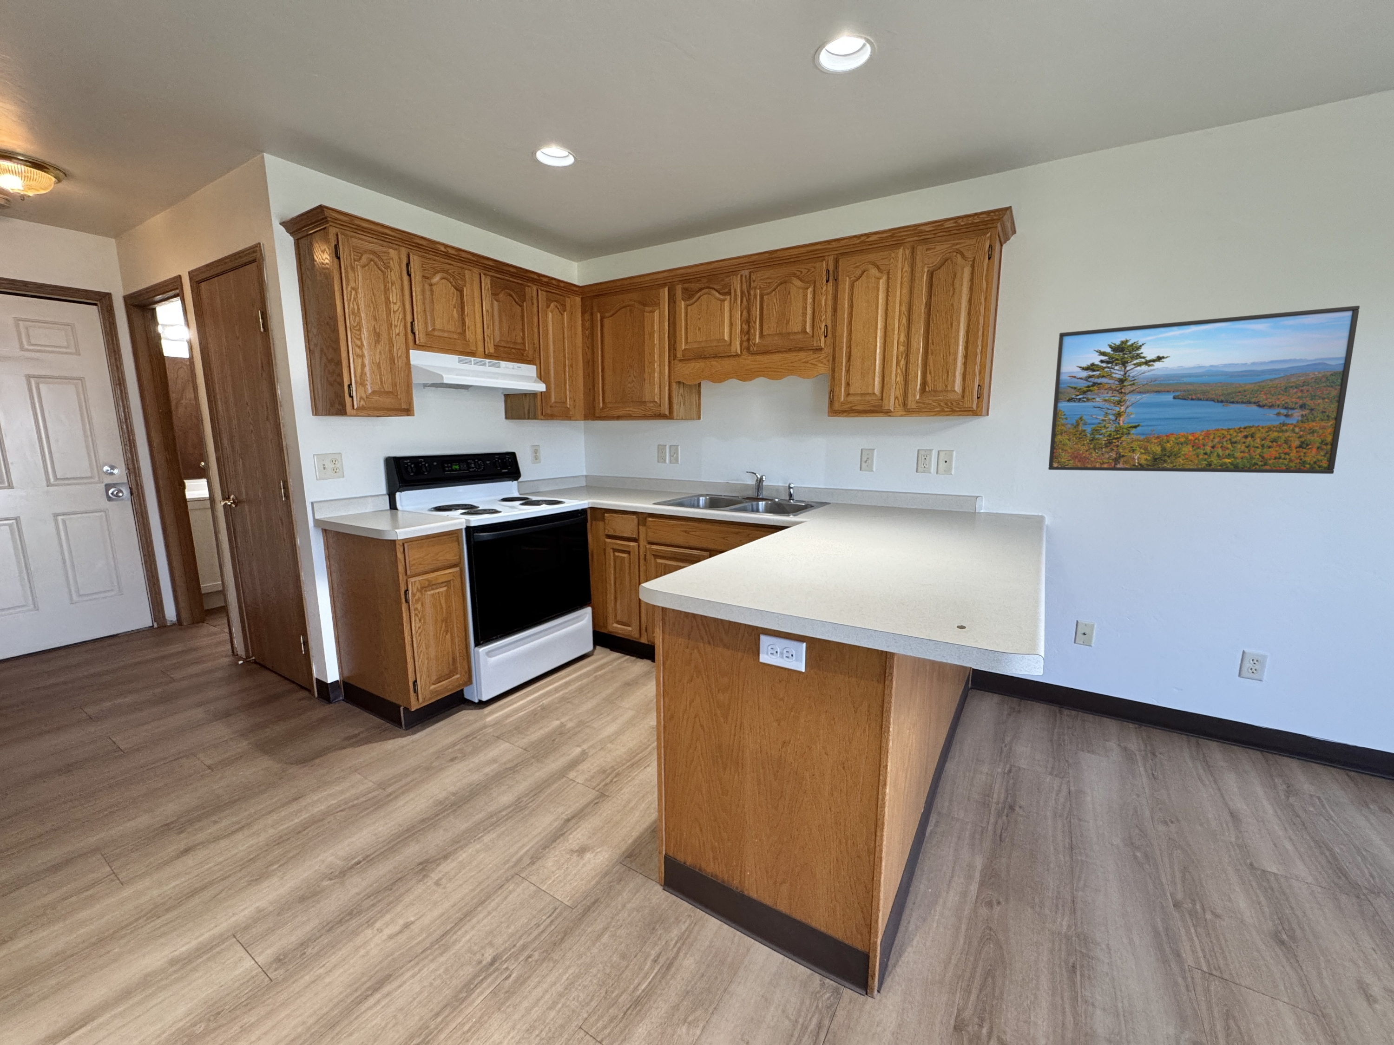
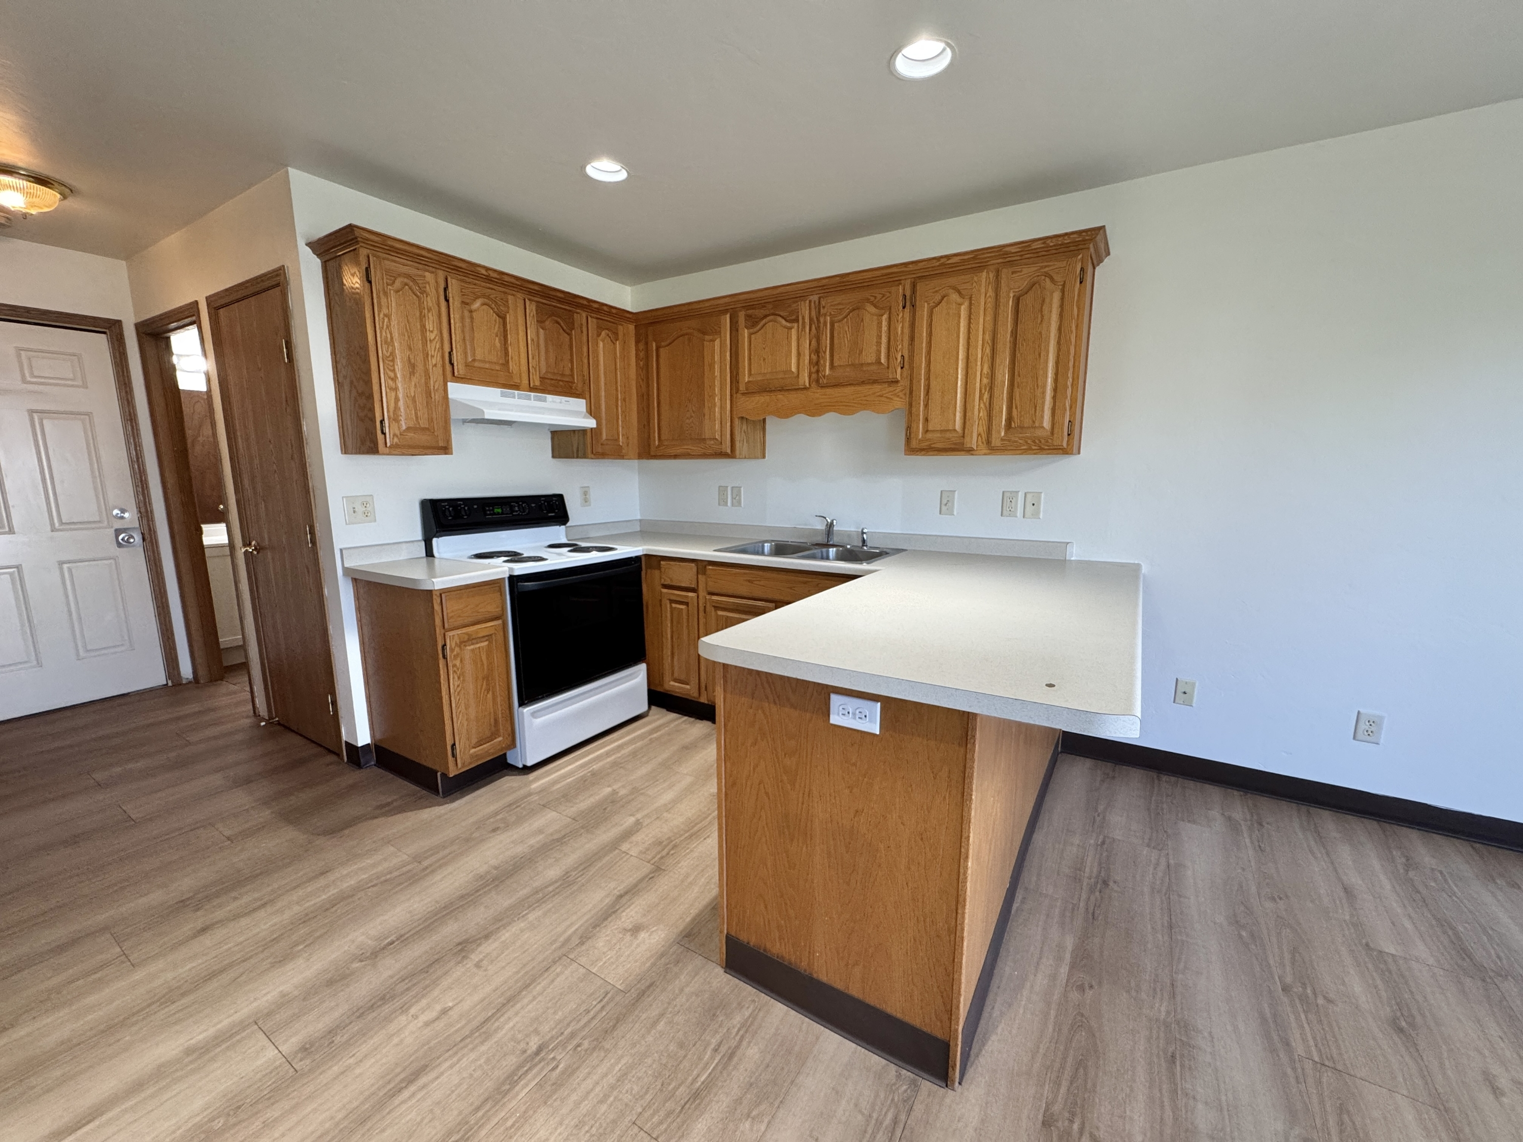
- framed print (1184, 397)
